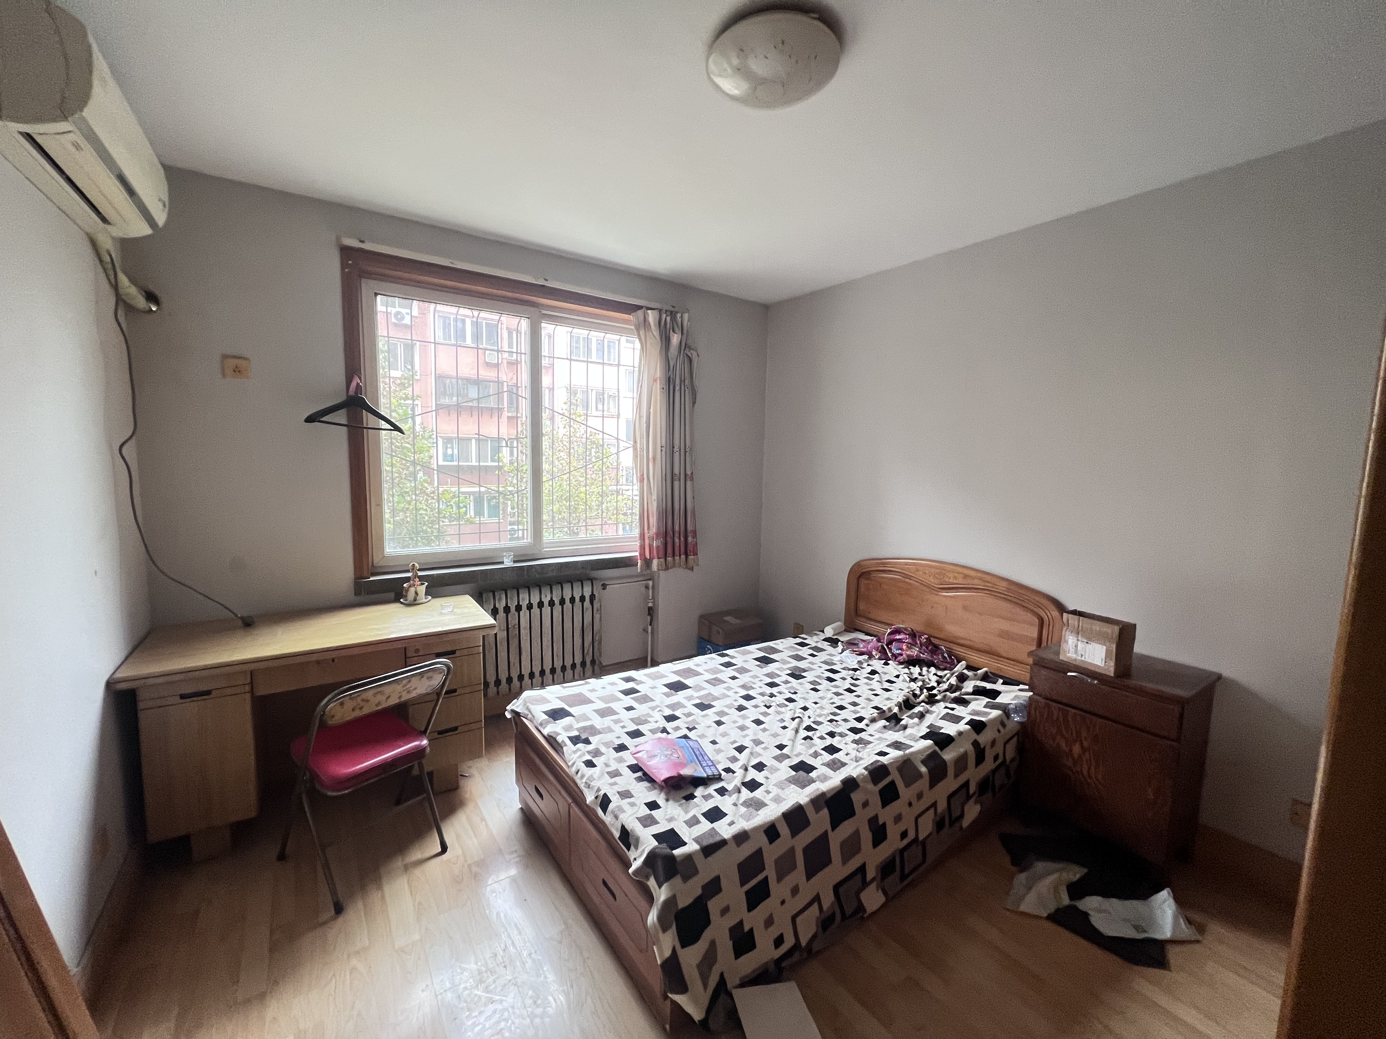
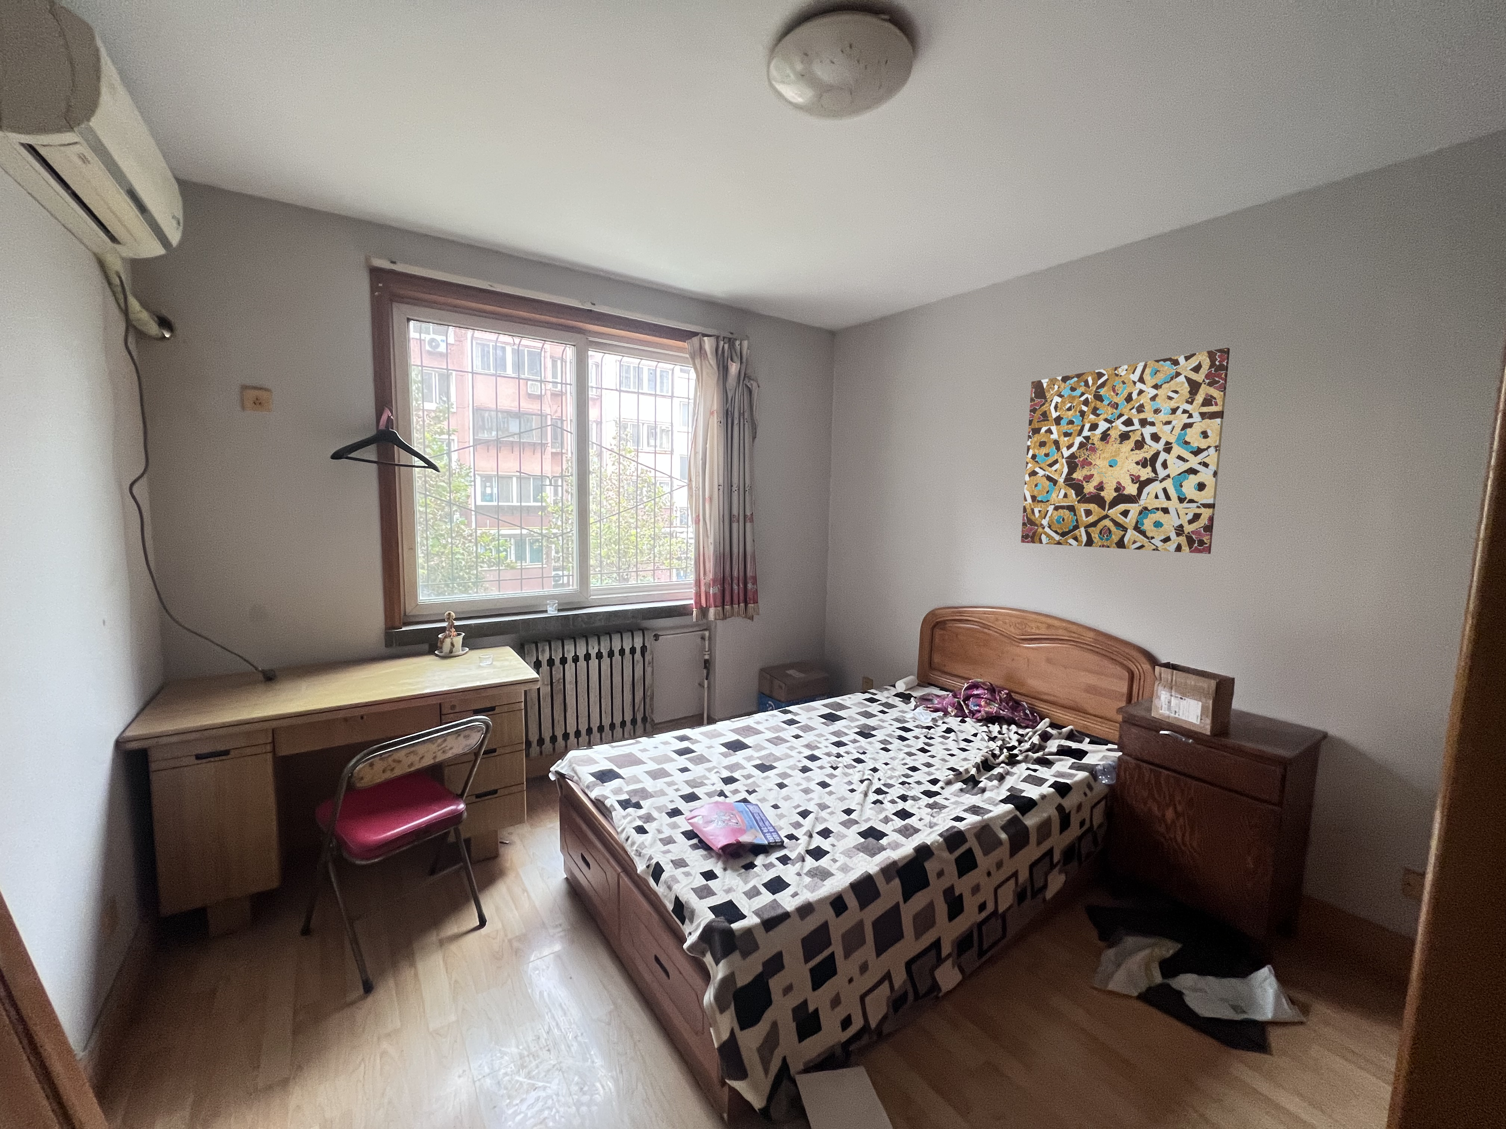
+ wall art (1111, 459)
